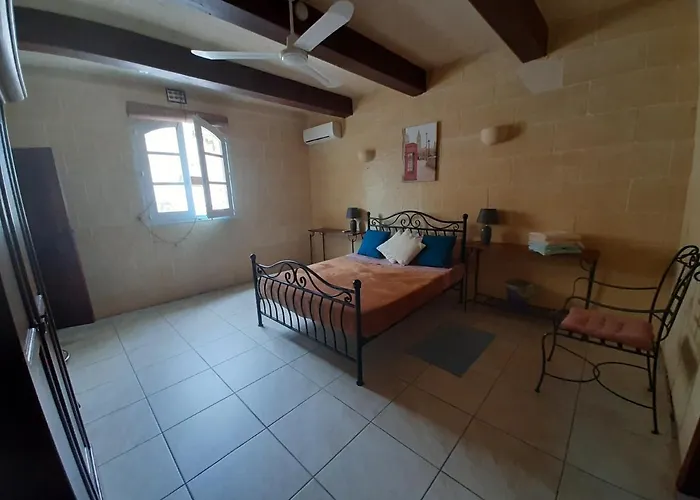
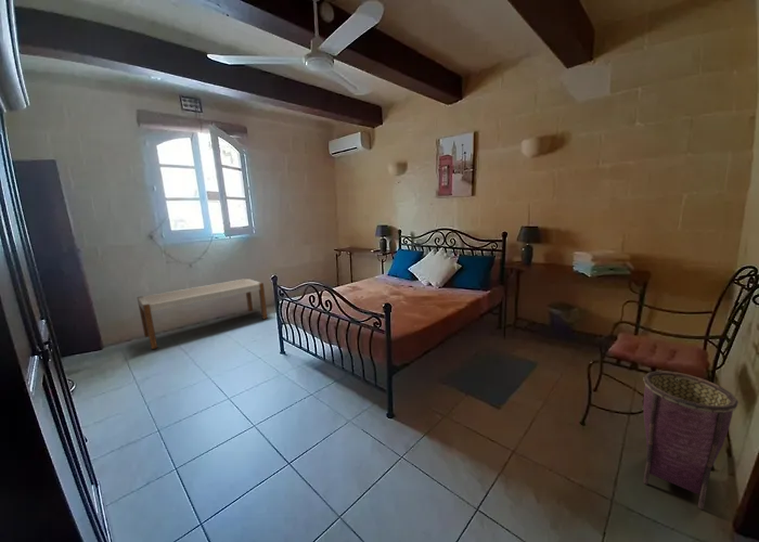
+ bench (205, 300)
+ woven basket (679, 435)
